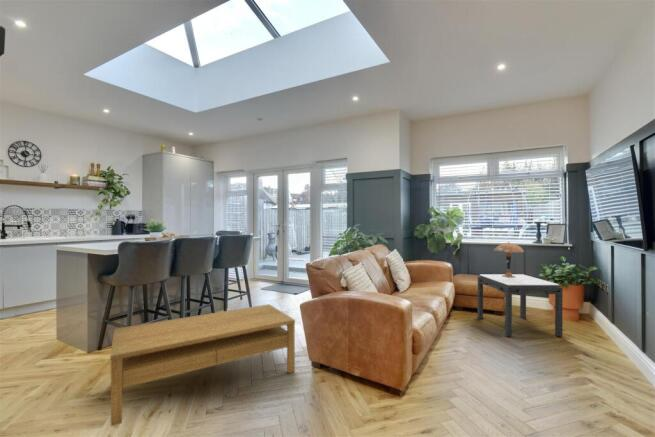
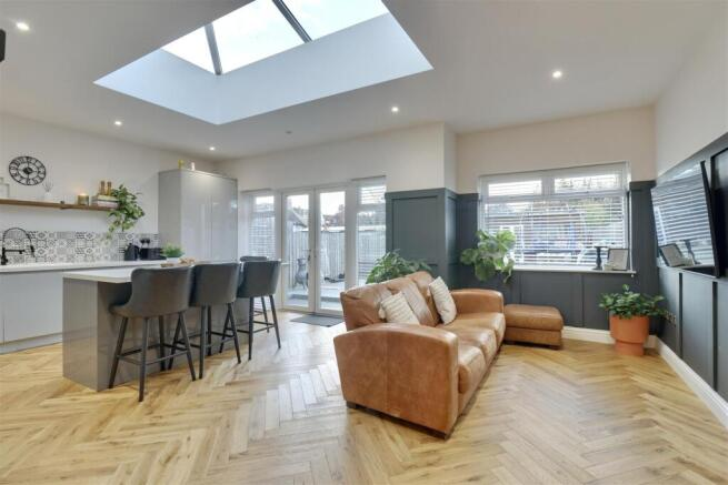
- table lamp (508, 259)
- side table (520, 302)
- coffee table (208, 351)
